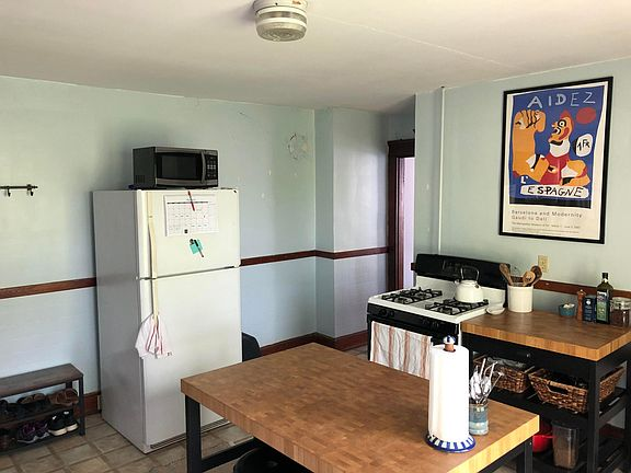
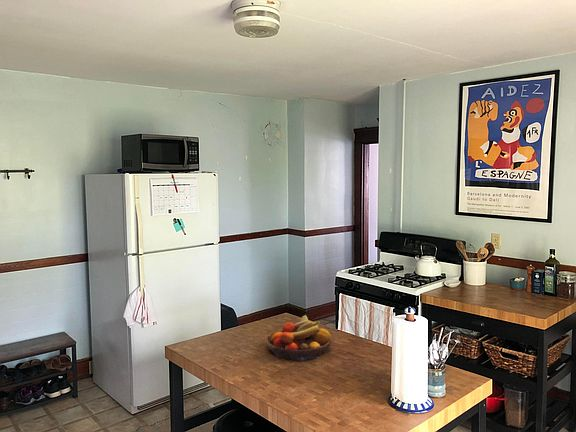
+ fruit bowl (298, 335)
